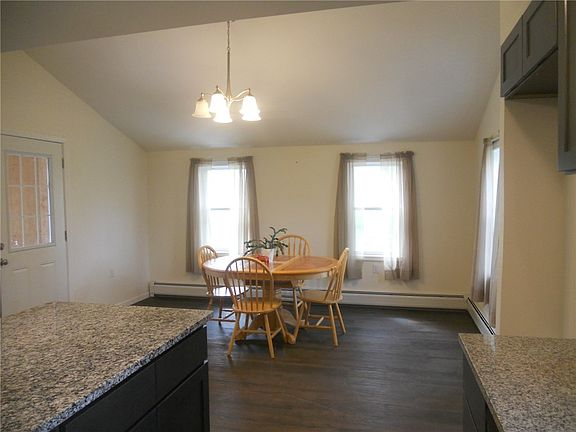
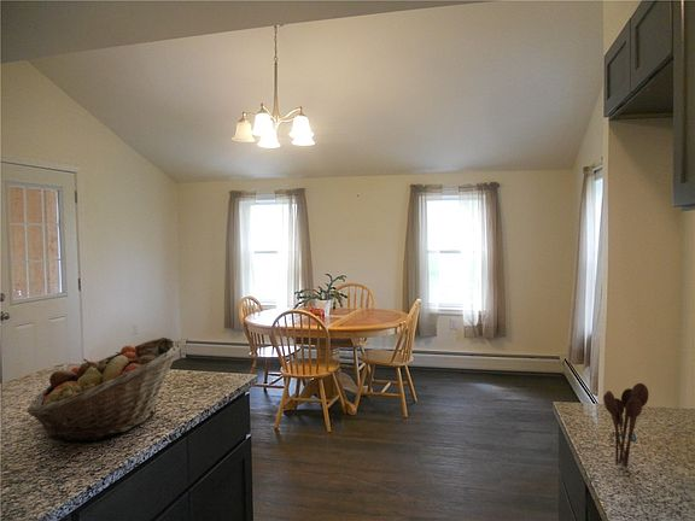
+ utensil holder (625, 425)
+ fruit basket (110, 382)
